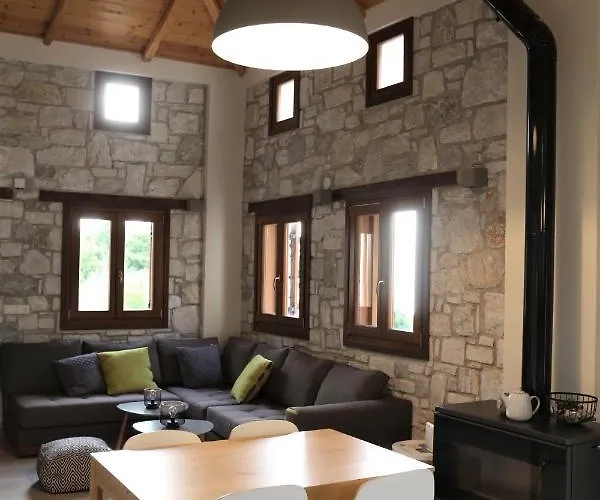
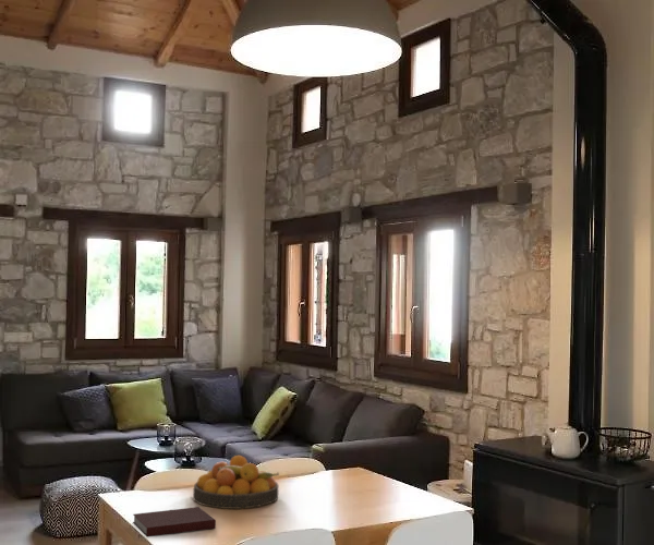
+ fruit bowl (235, 479)
+ notebook (173, 521)
